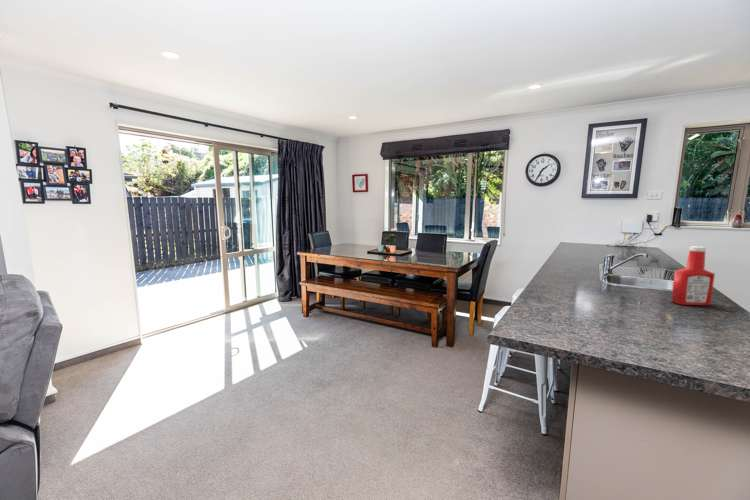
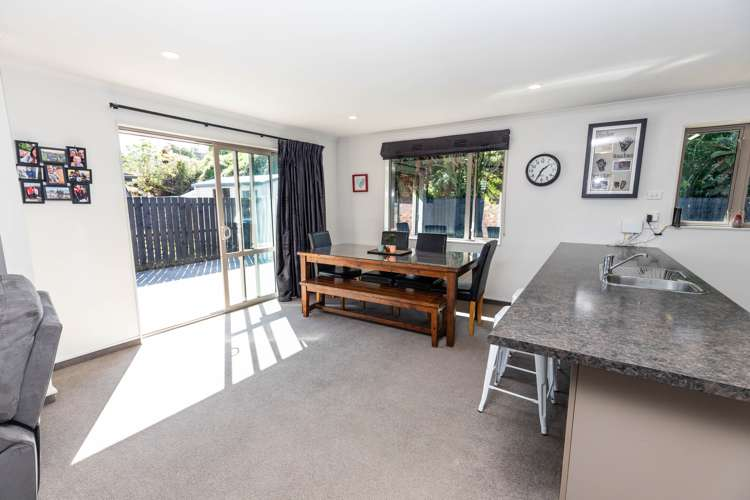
- soap bottle (694, 275)
